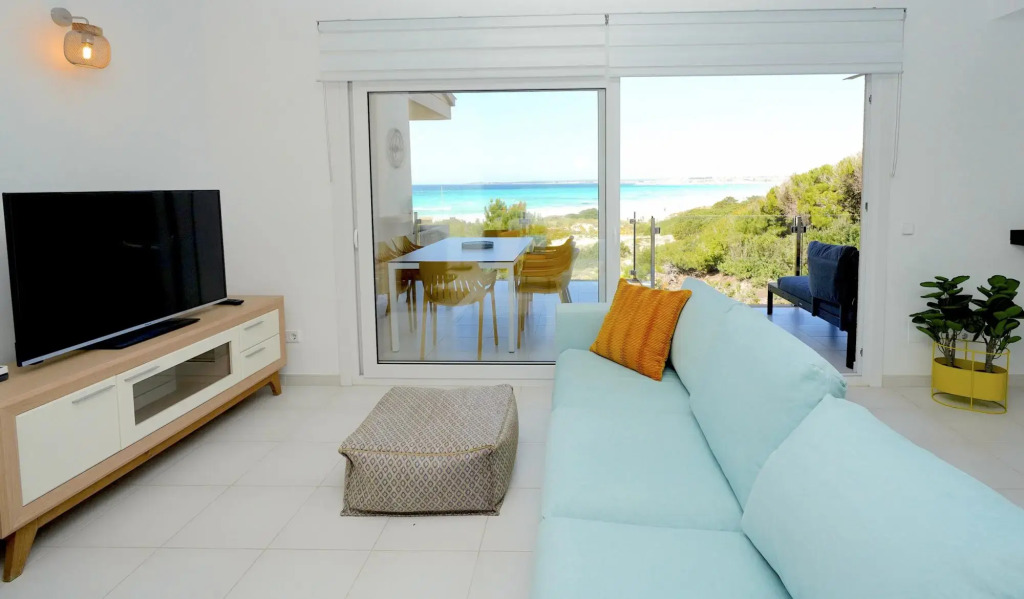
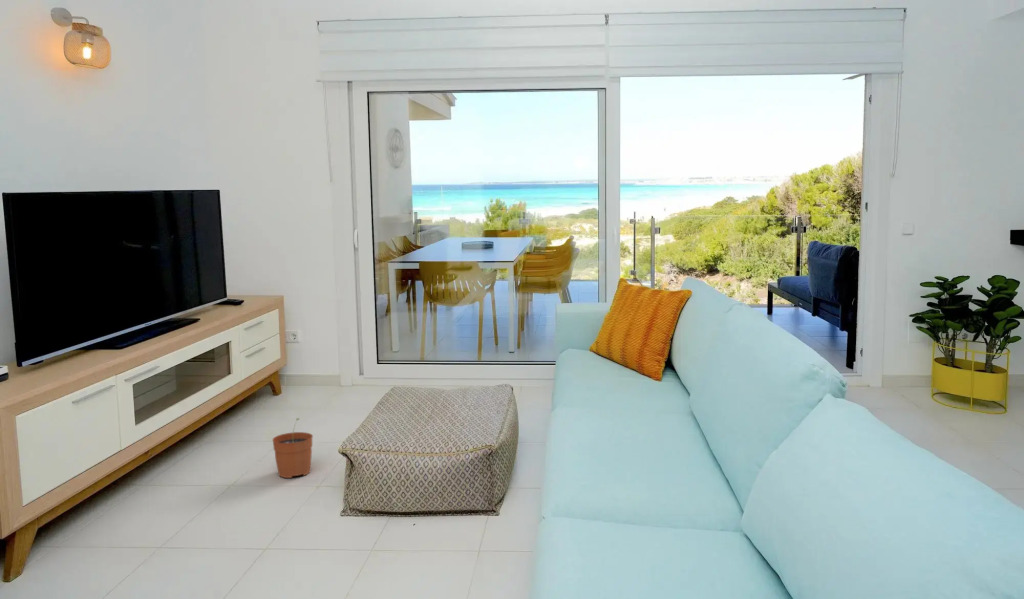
+ plant pot (293, 446)
